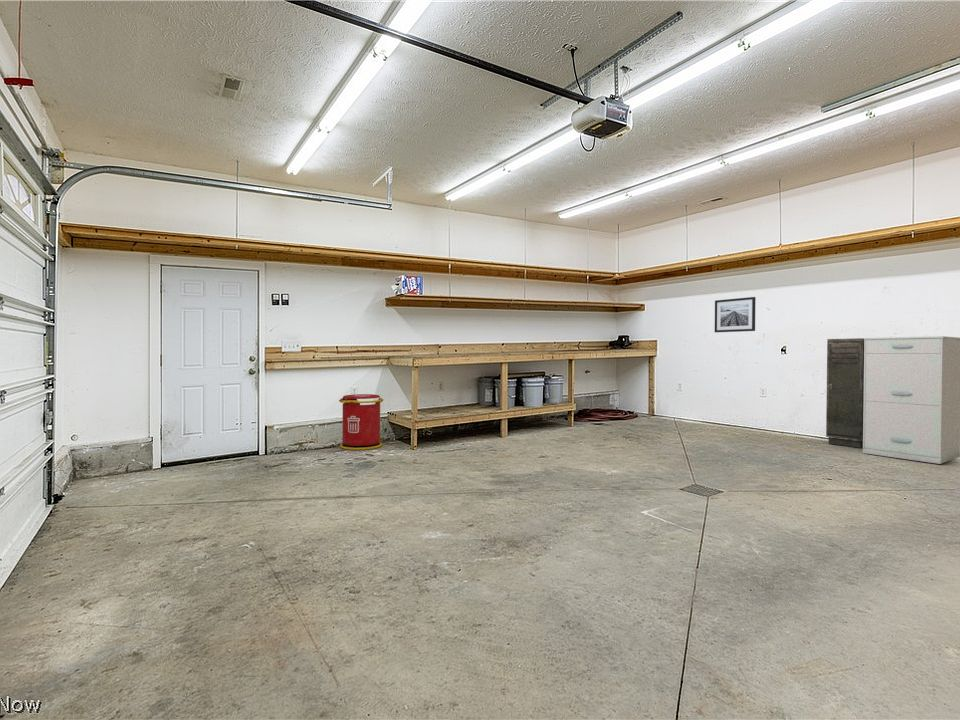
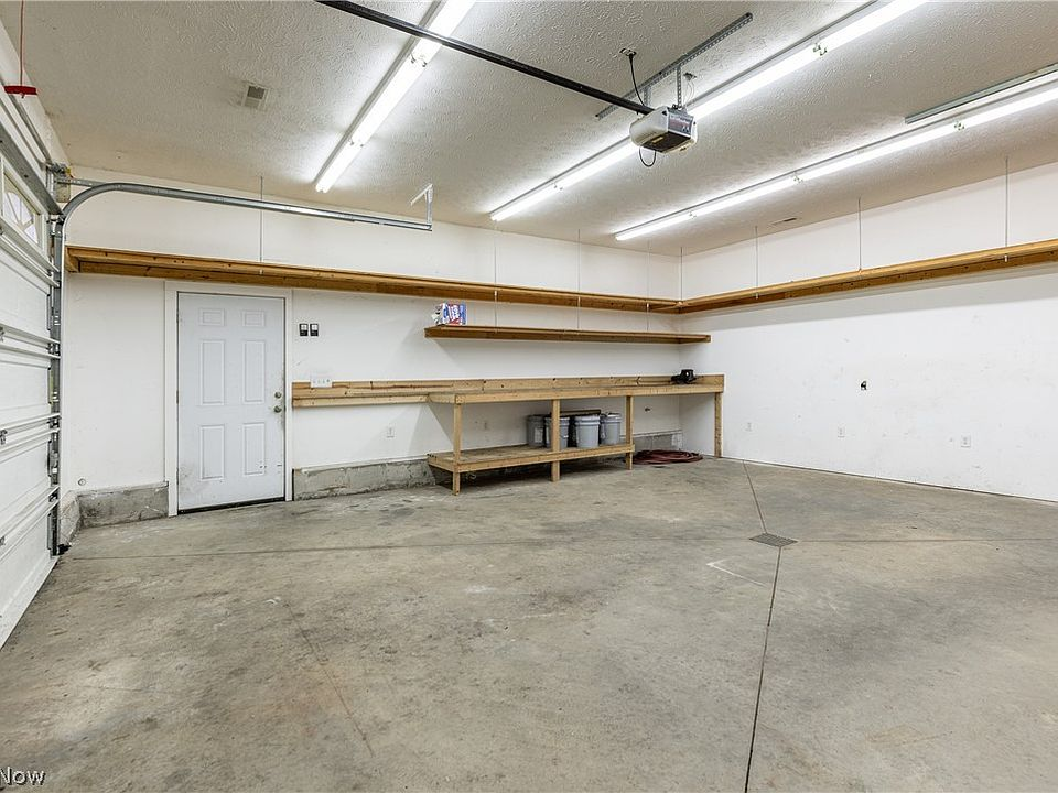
- wall art (734, 315)
- trash can (361, 420)
- storage cabinet (850, 391)
- filing cabinet (911, 396)
